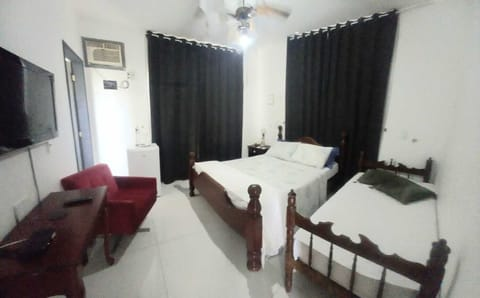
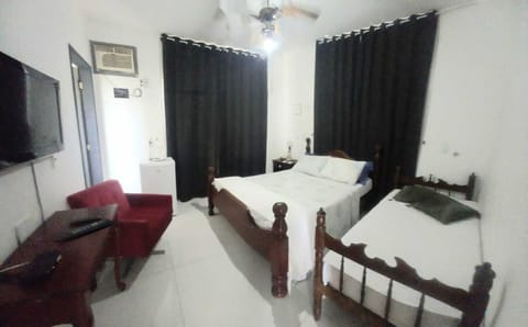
+ remote control (92, 227)
